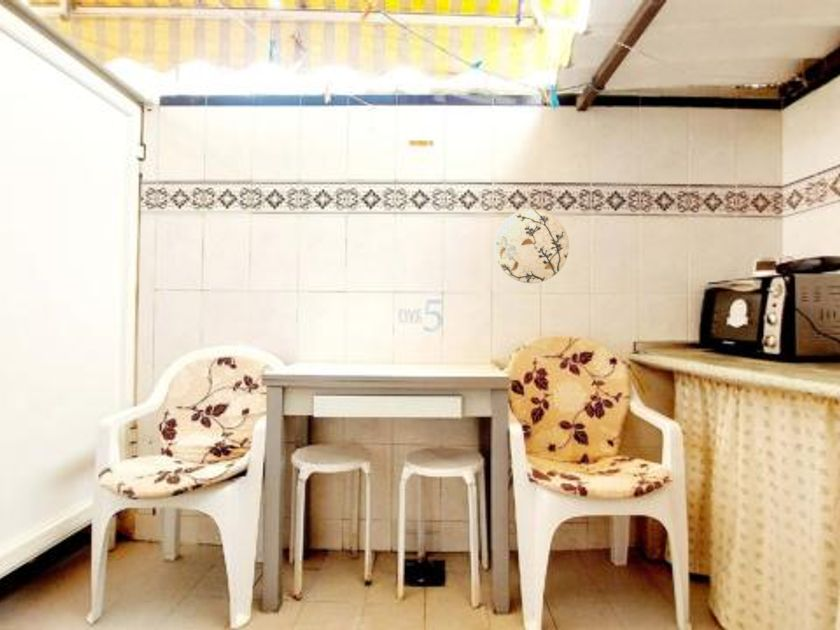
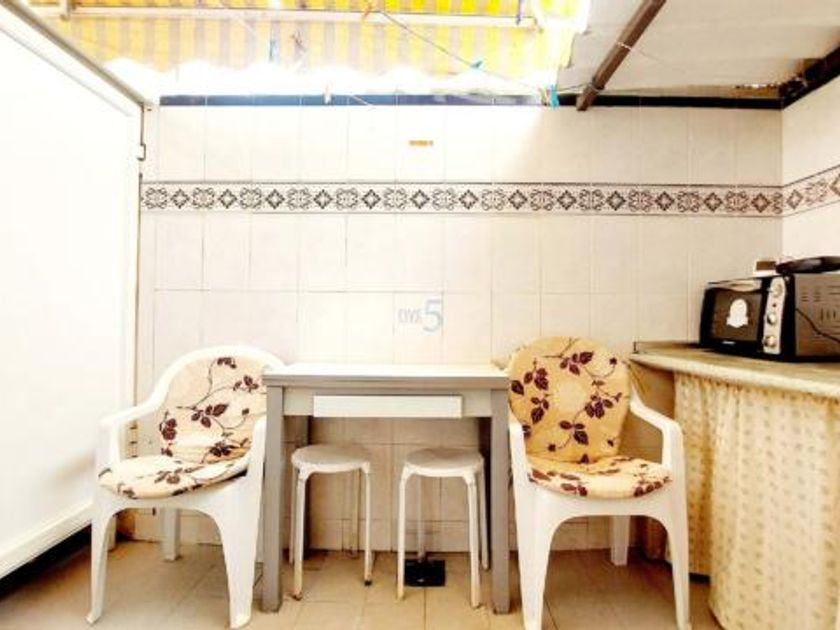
- decorative plate (531, 246)
